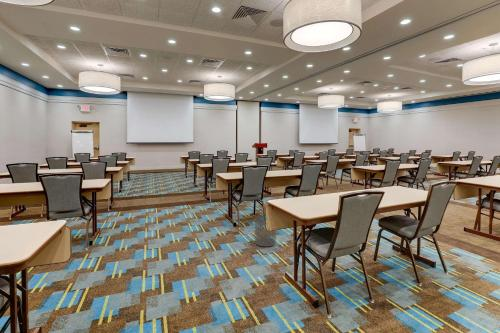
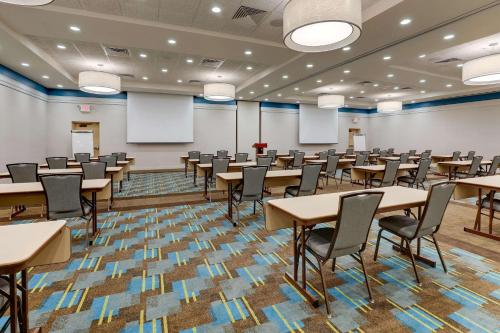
- waste bin (265, 230)
